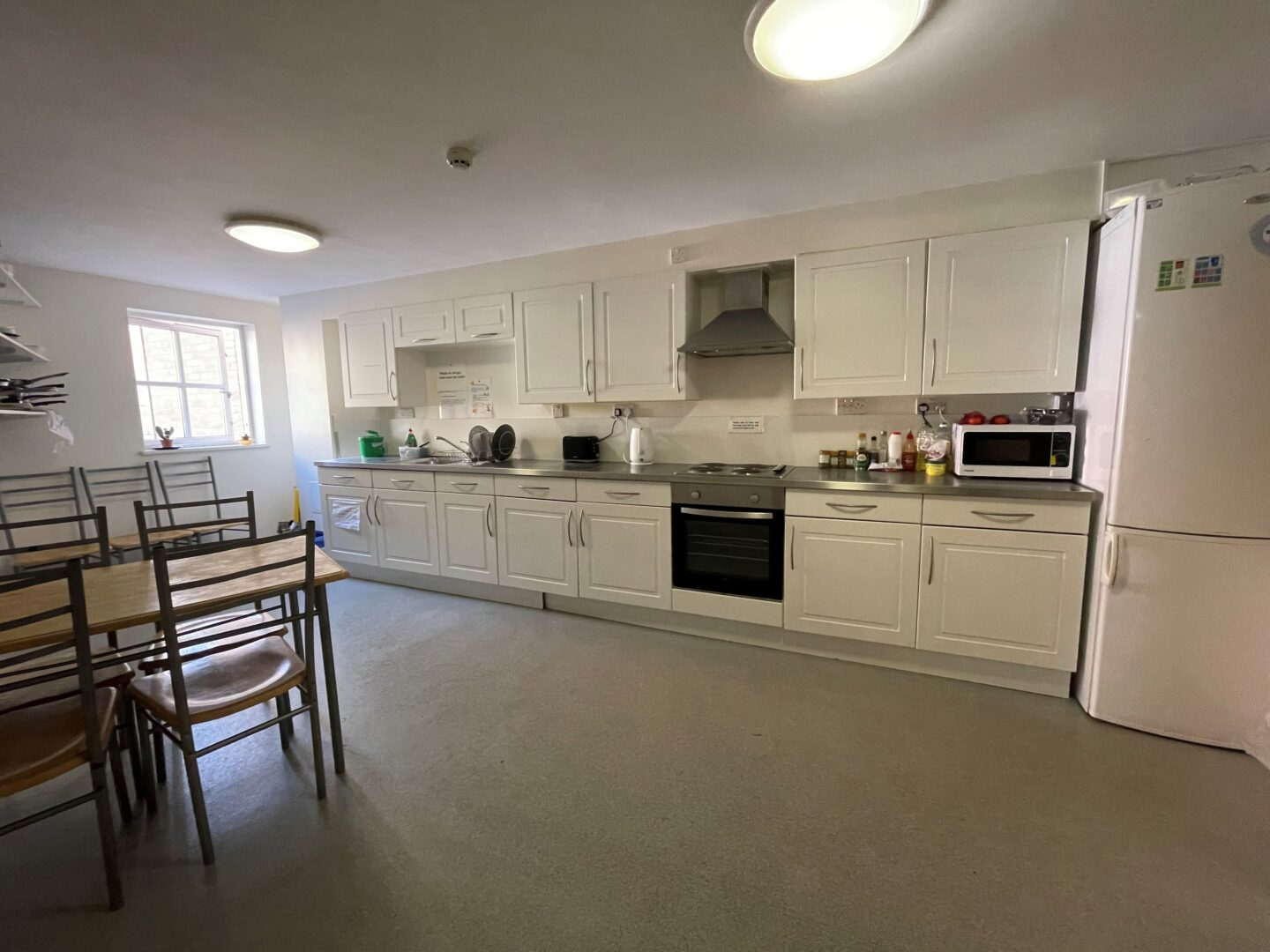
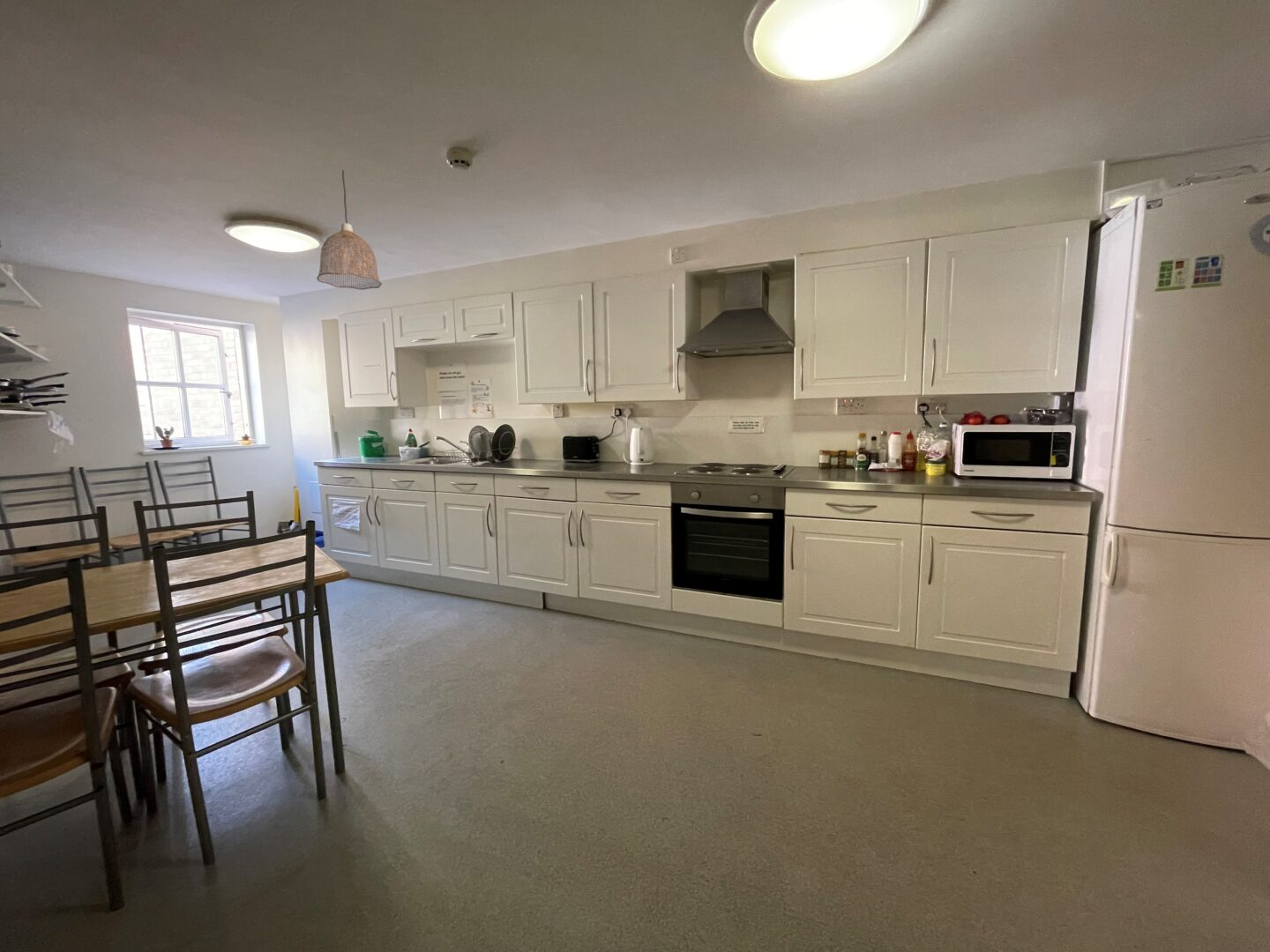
+ pendant lamp (346, 227)
